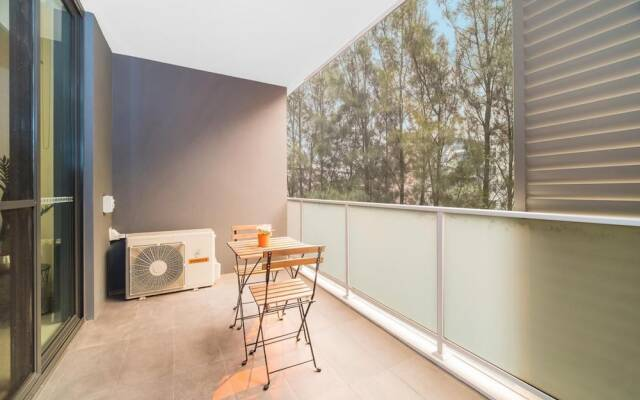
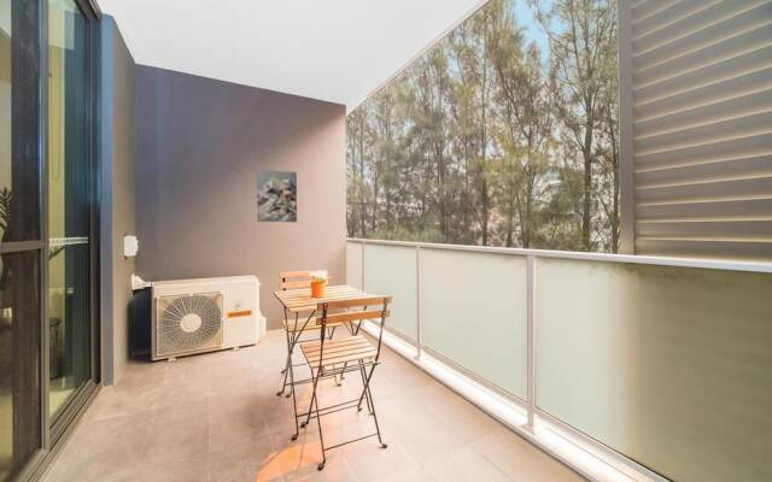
+ wall art (276, 196)
